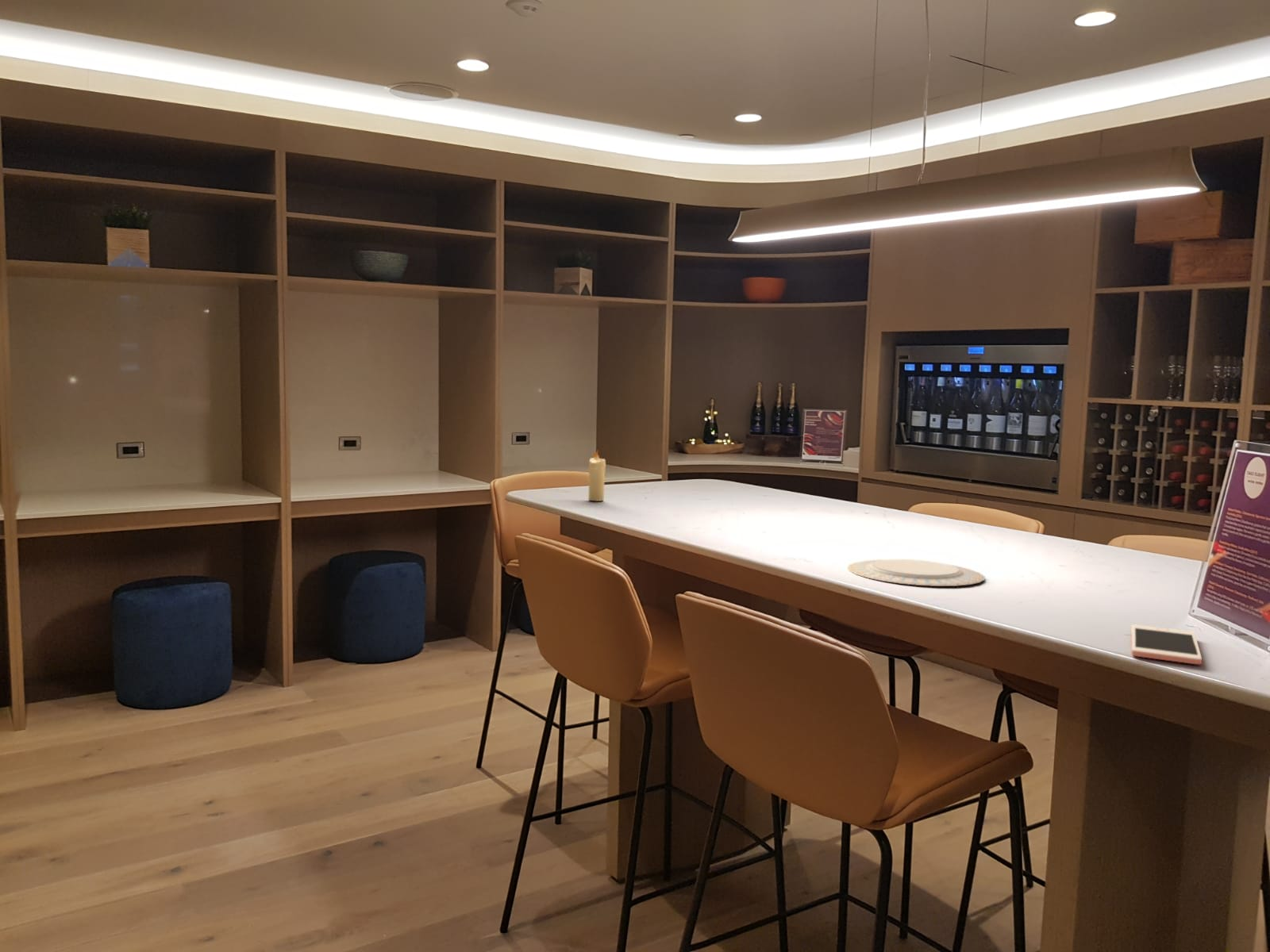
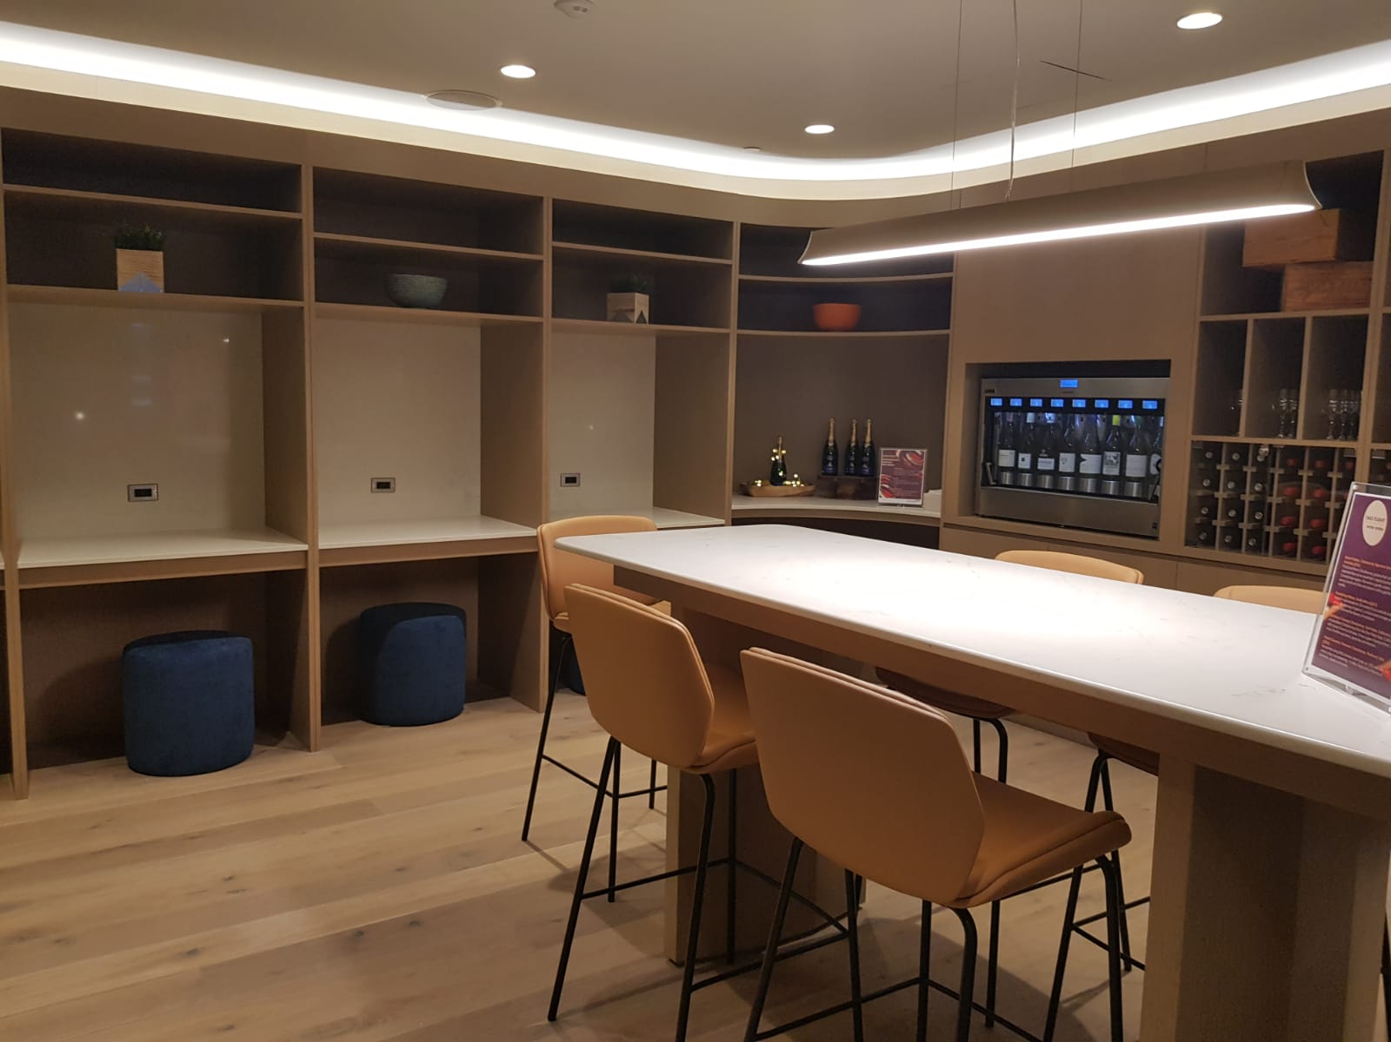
- chinaware (914, 569)
- candle (597, 474)
- cell phone (1164, 643)
